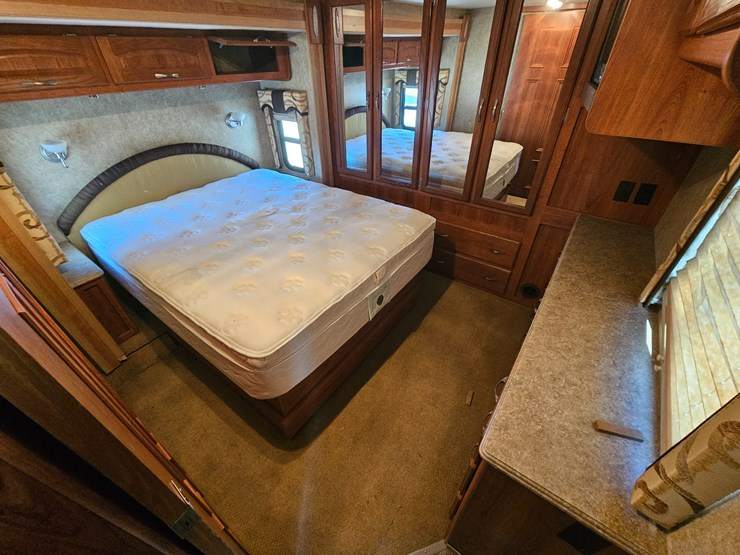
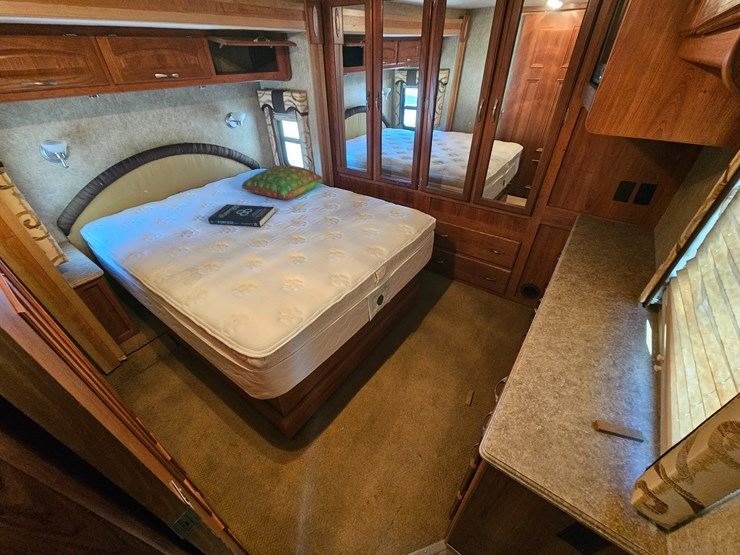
+ book (242, 215)
+ pillow (282, 179)
